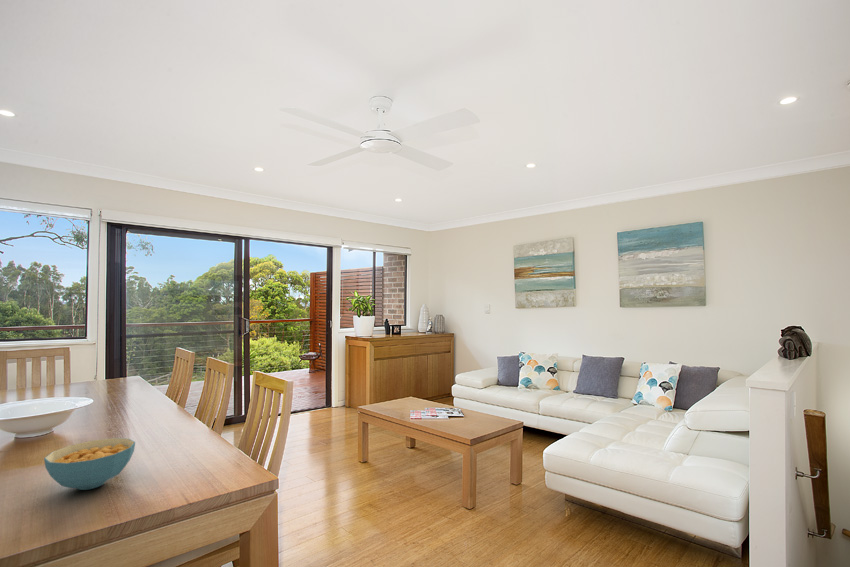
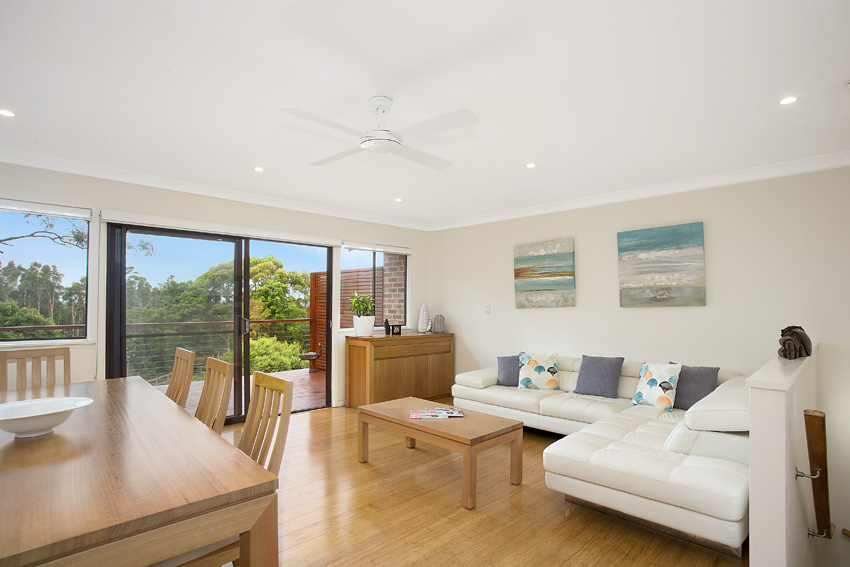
- cereal bowl (91, 467)
